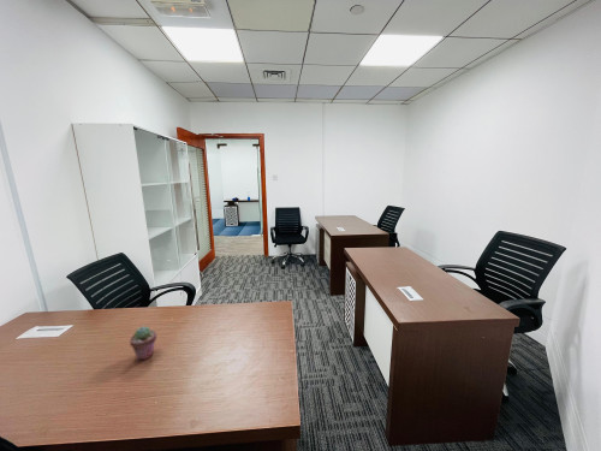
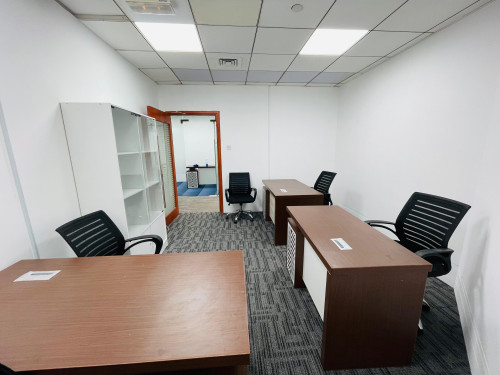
- potted succulent (143, 342)
